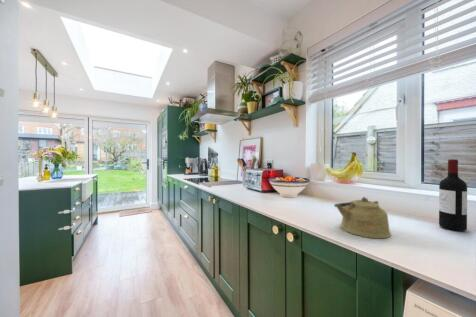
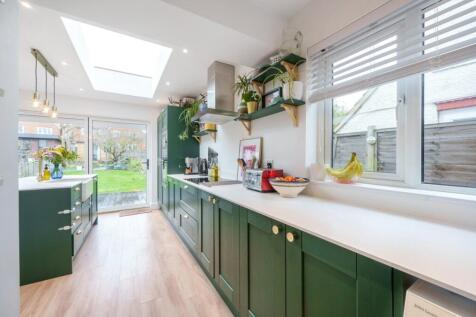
- wine bottle (452, 193)
- kettle (359, 213)
